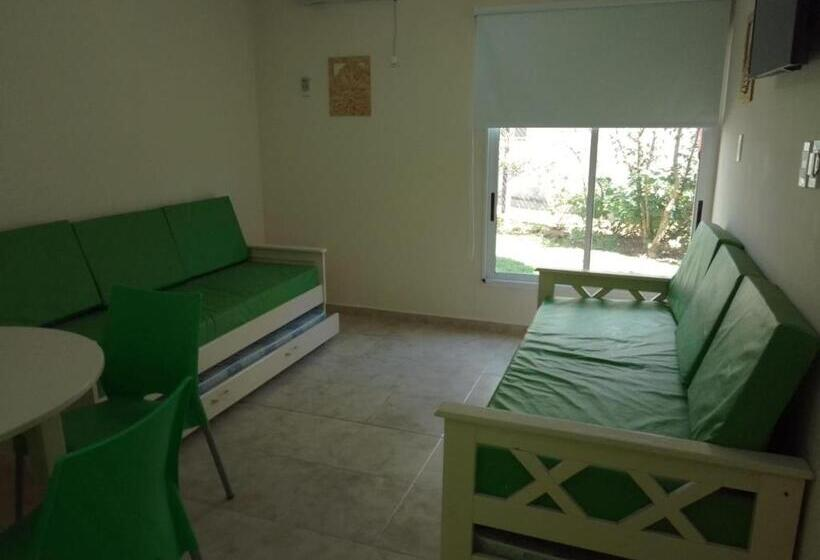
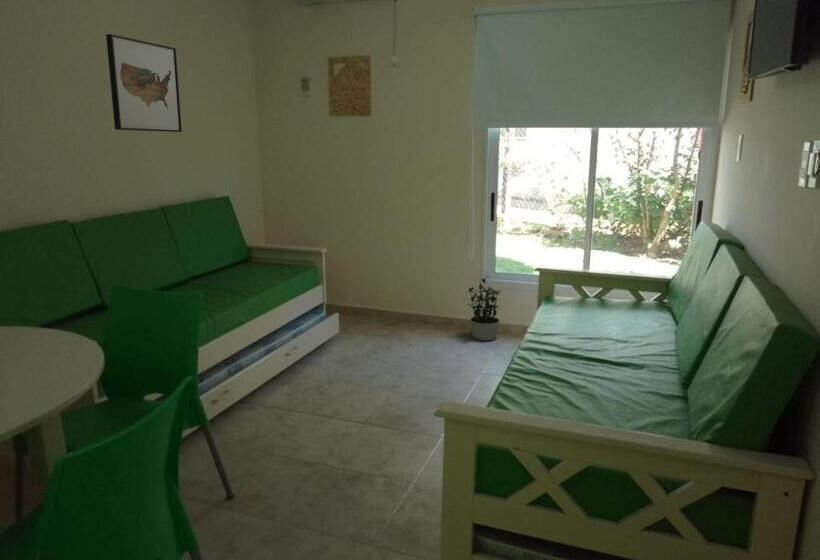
+ potted plant (483, 310)
+ wall art (146, 86)
